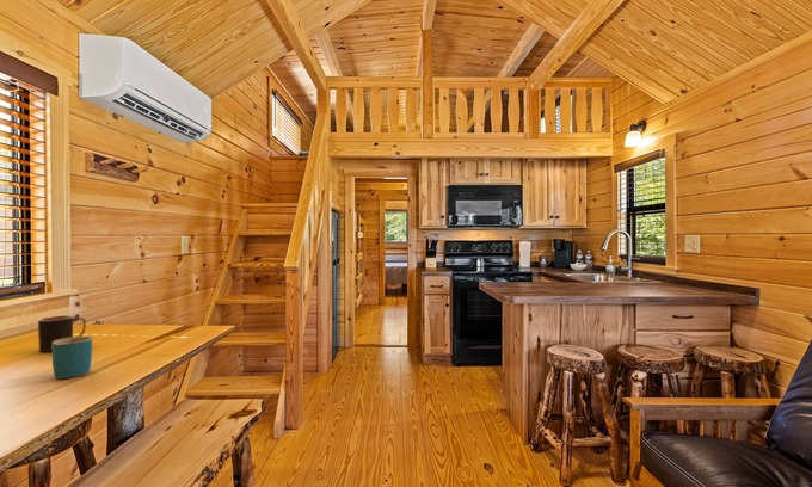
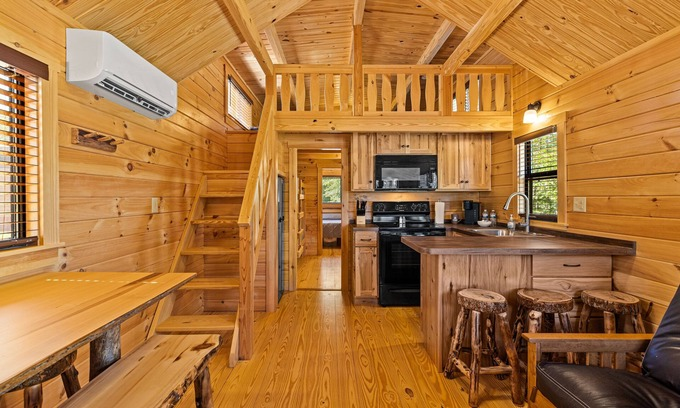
- mug (72, 355)
- mug (62, 332)
